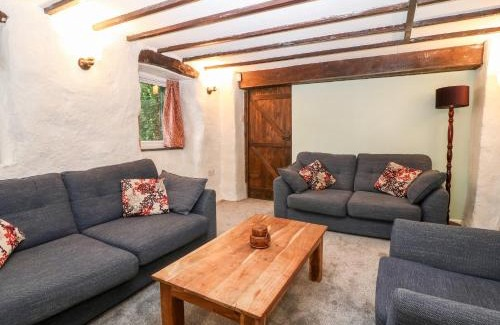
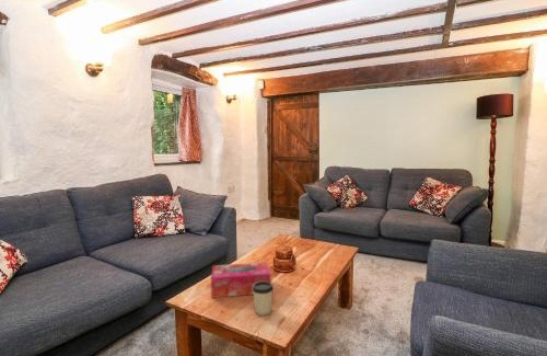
+ tissue box (241, 278)
+ cup (263, 298)
